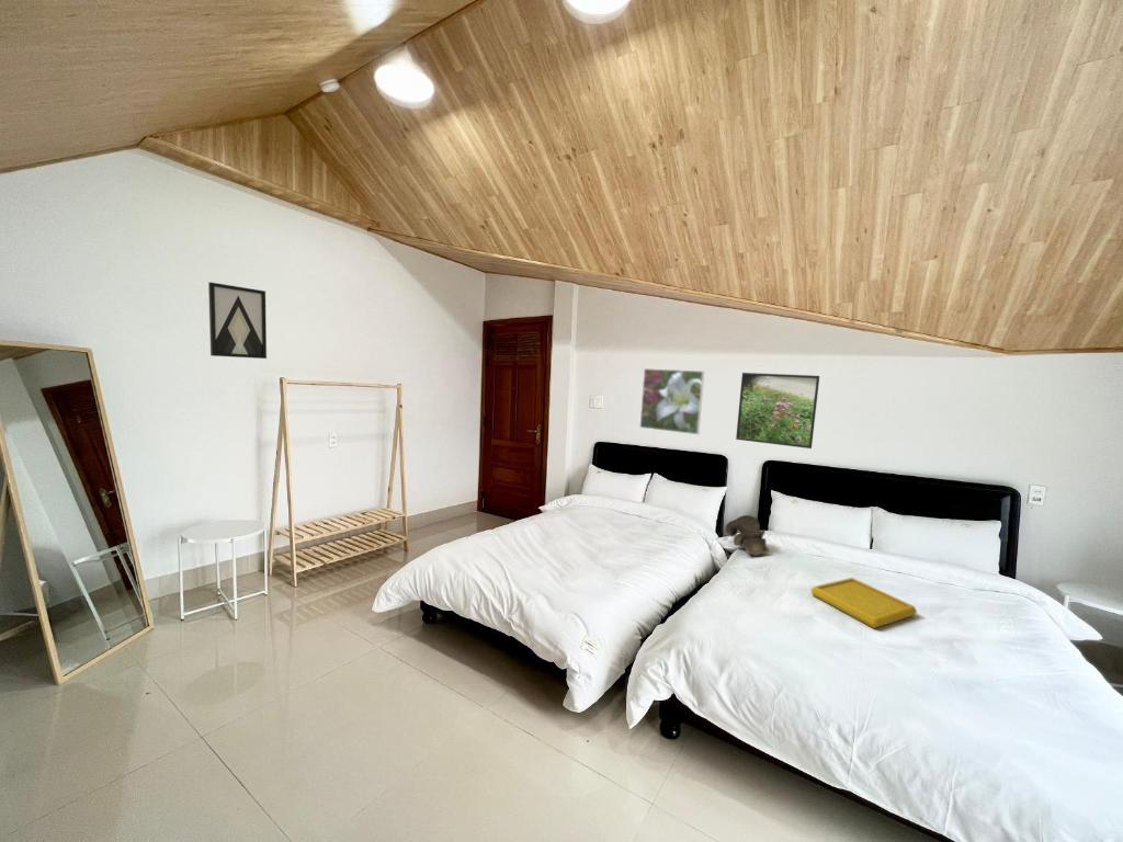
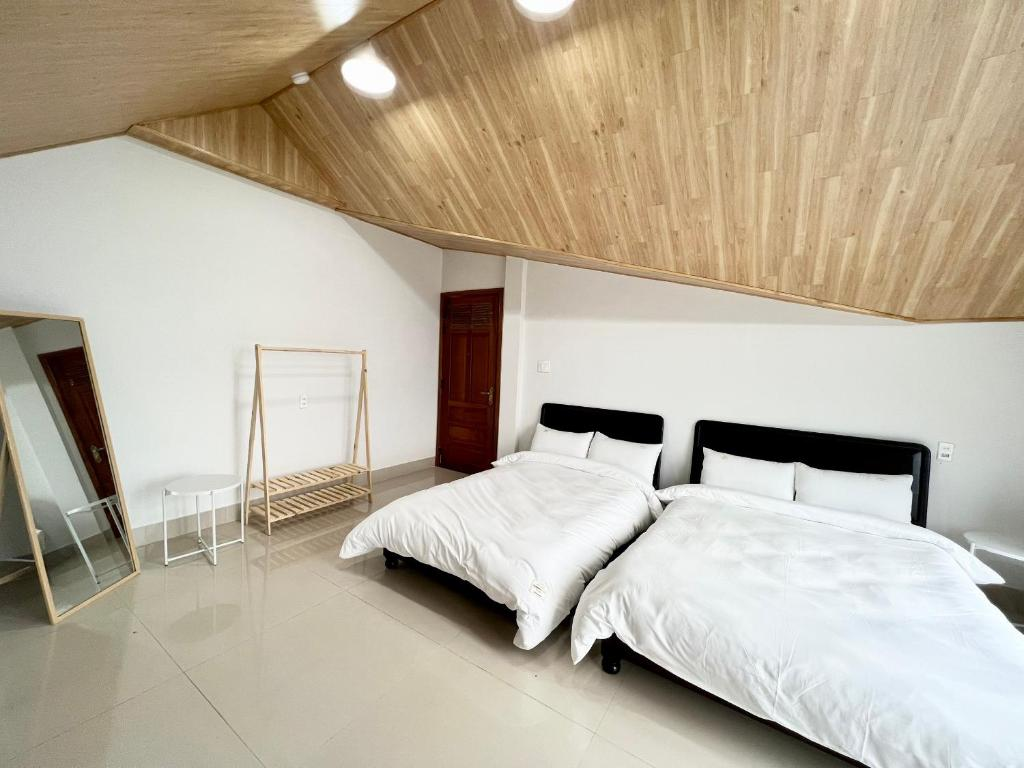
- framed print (670, 400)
- teddy bear (748, 533)
- serving tray (861, 600)
- wall art (238, 322)
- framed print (775, 409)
